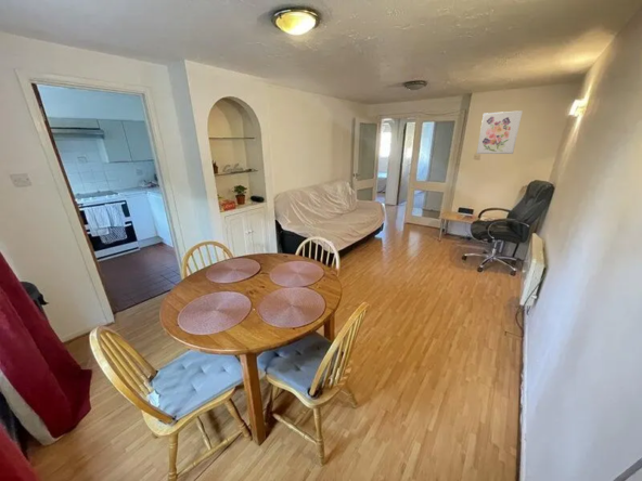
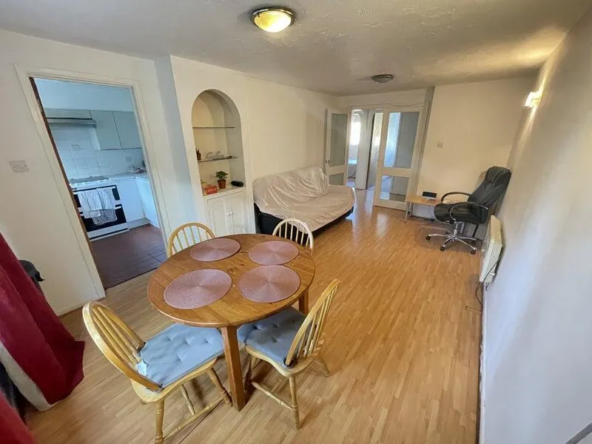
- wall art (498, 133)
